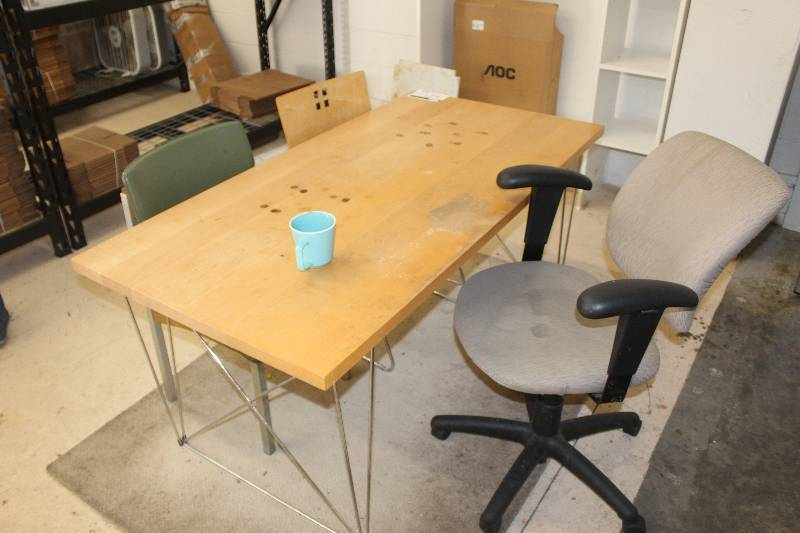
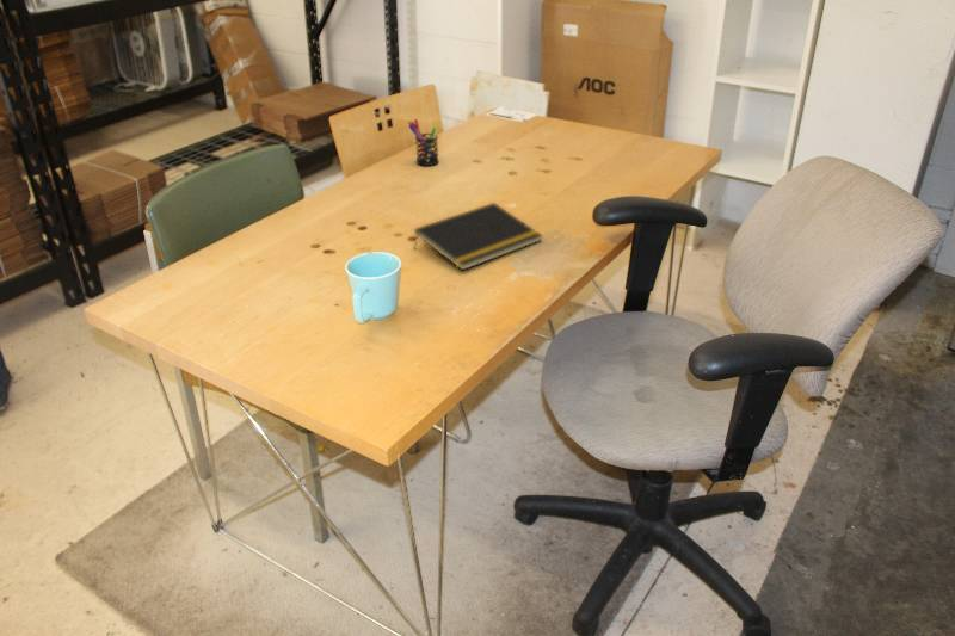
+ pen holder (426, 141)
+ notepad (479, 234)
